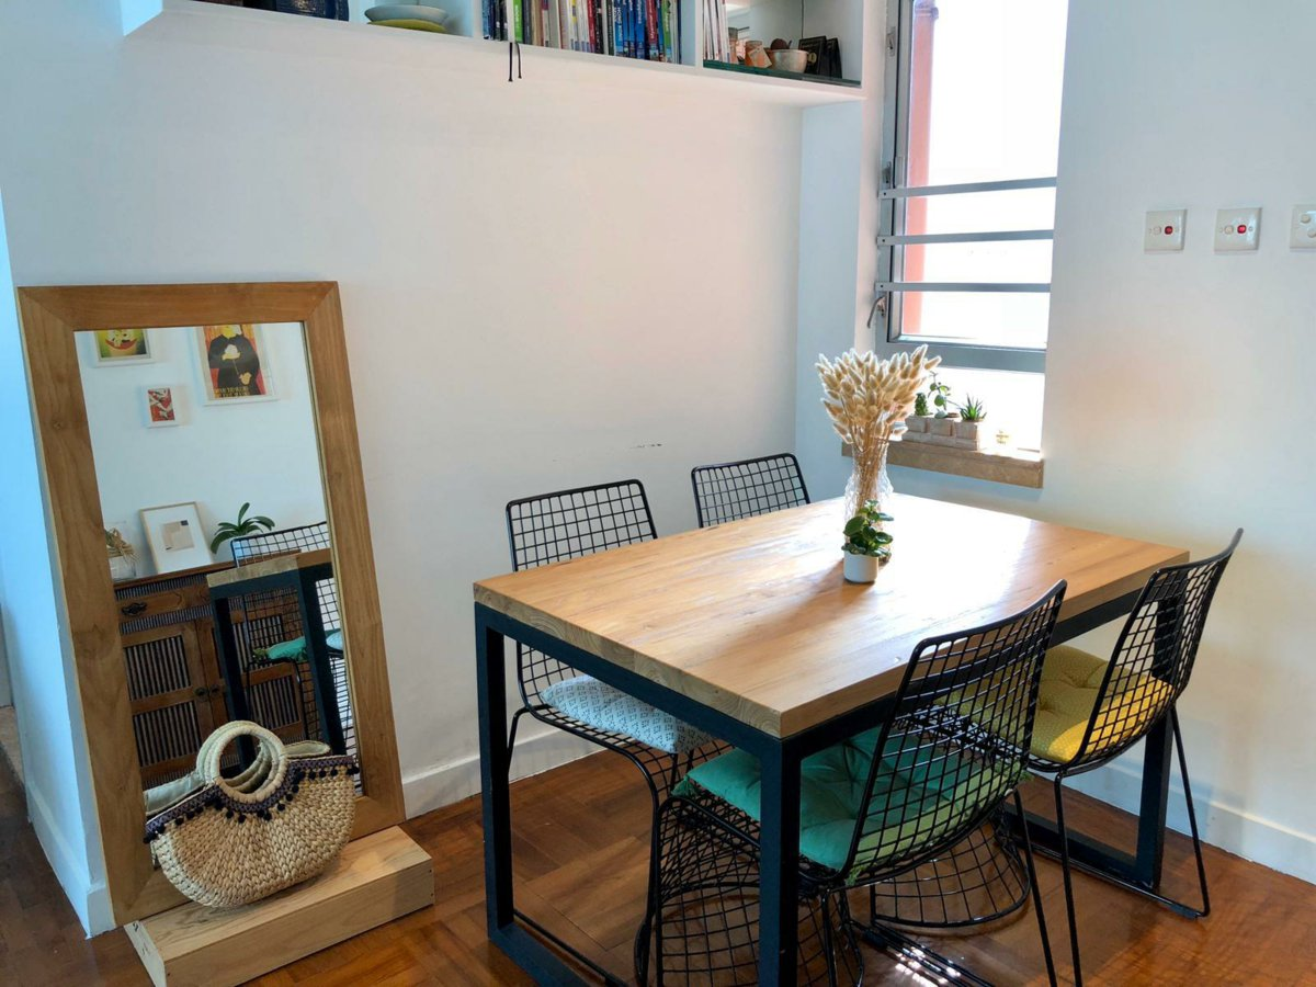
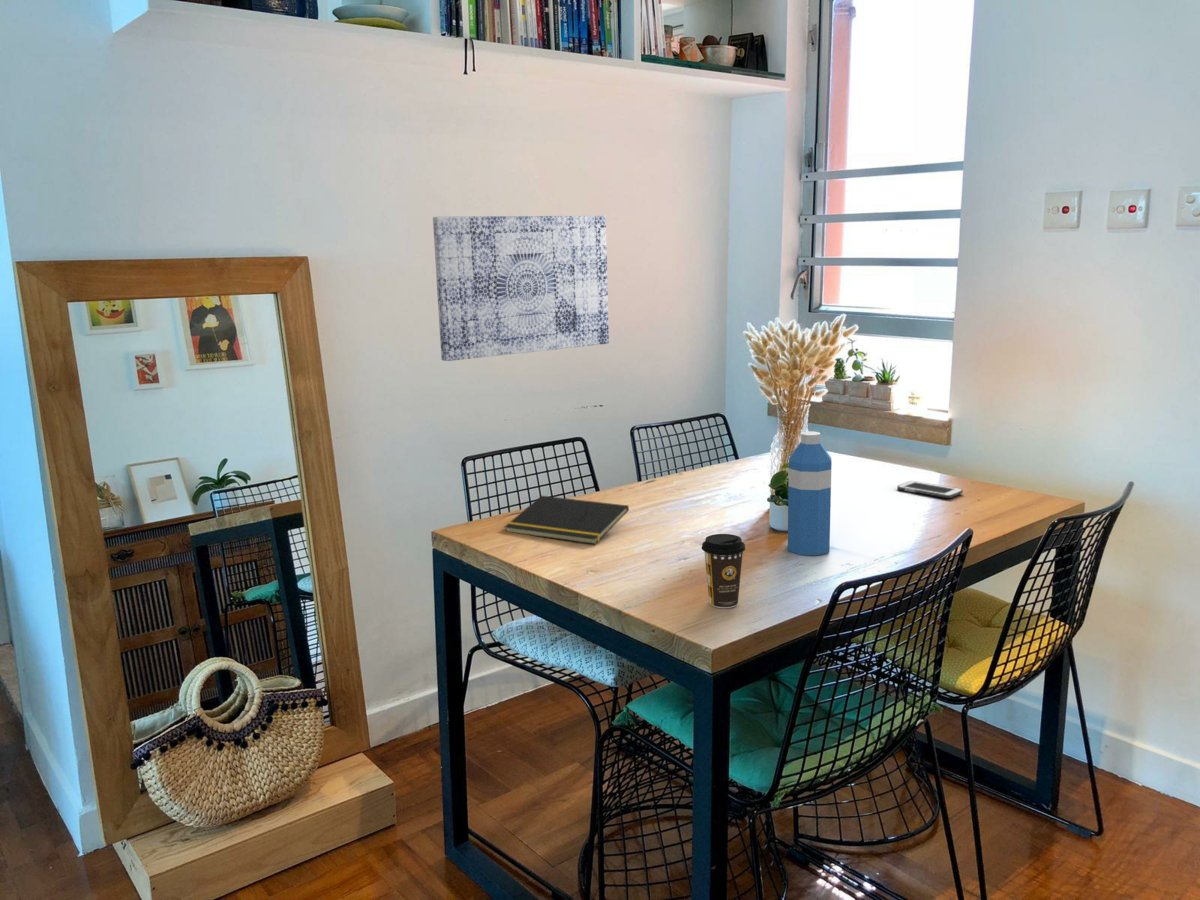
+ coffee cup (723, 571)
+ notepad (567, 518)
+ wall art (527, 284)
+ cell phone (929, 489)
+ water bottle (809, 491)
